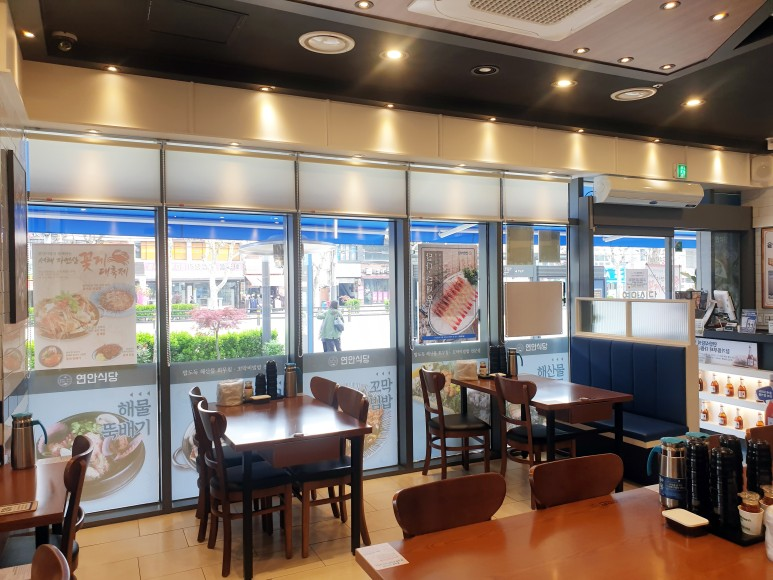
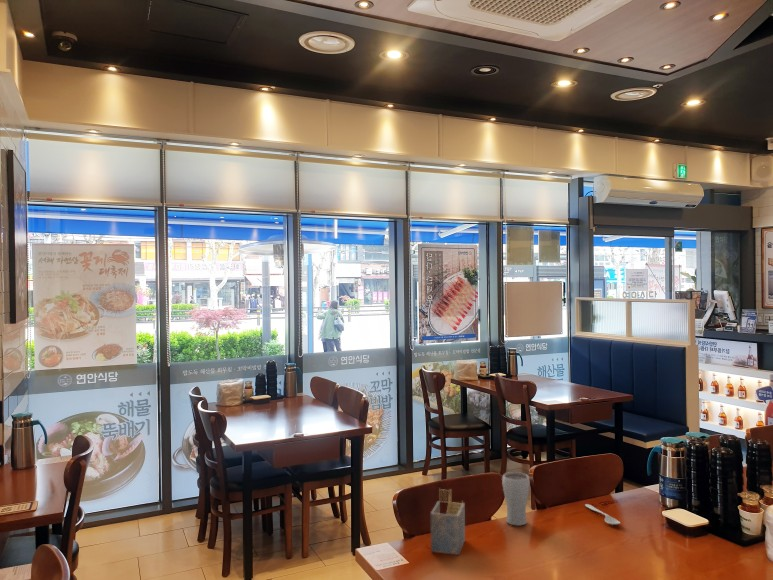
+ napkin holder (448, 520)
+ drinking glass (516, 499)
+ spoon (601, 512)
